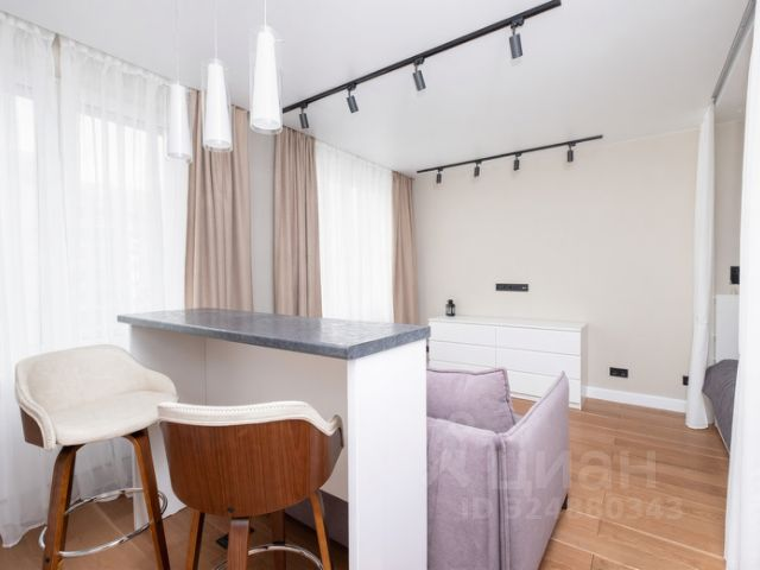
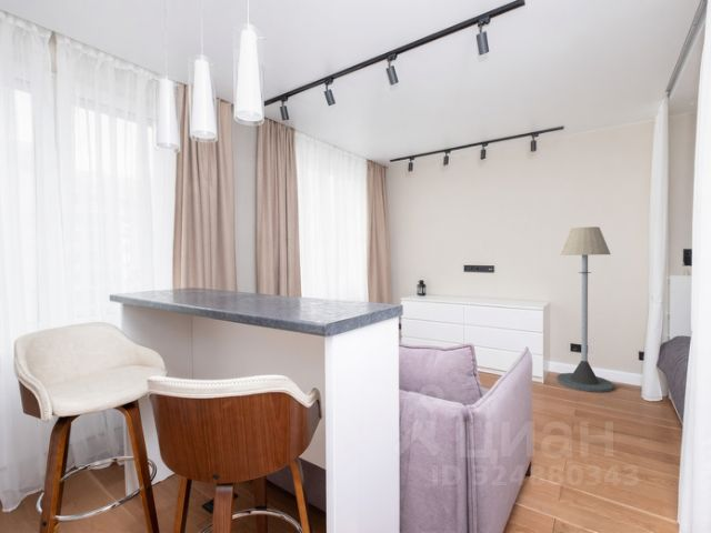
+ floor lamp (584, 305)
